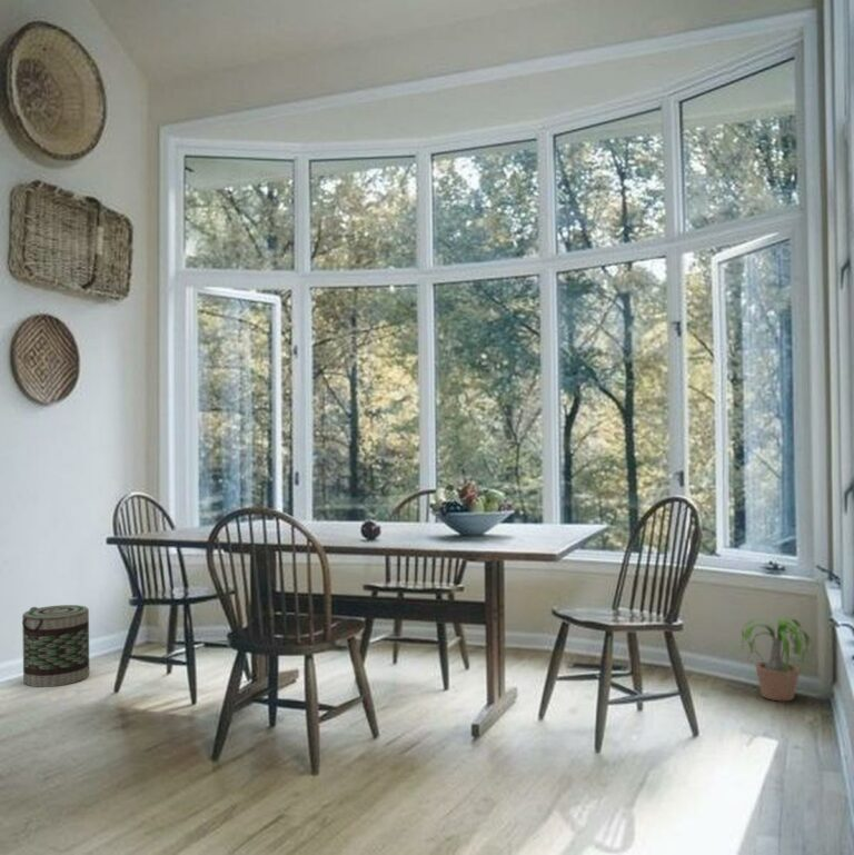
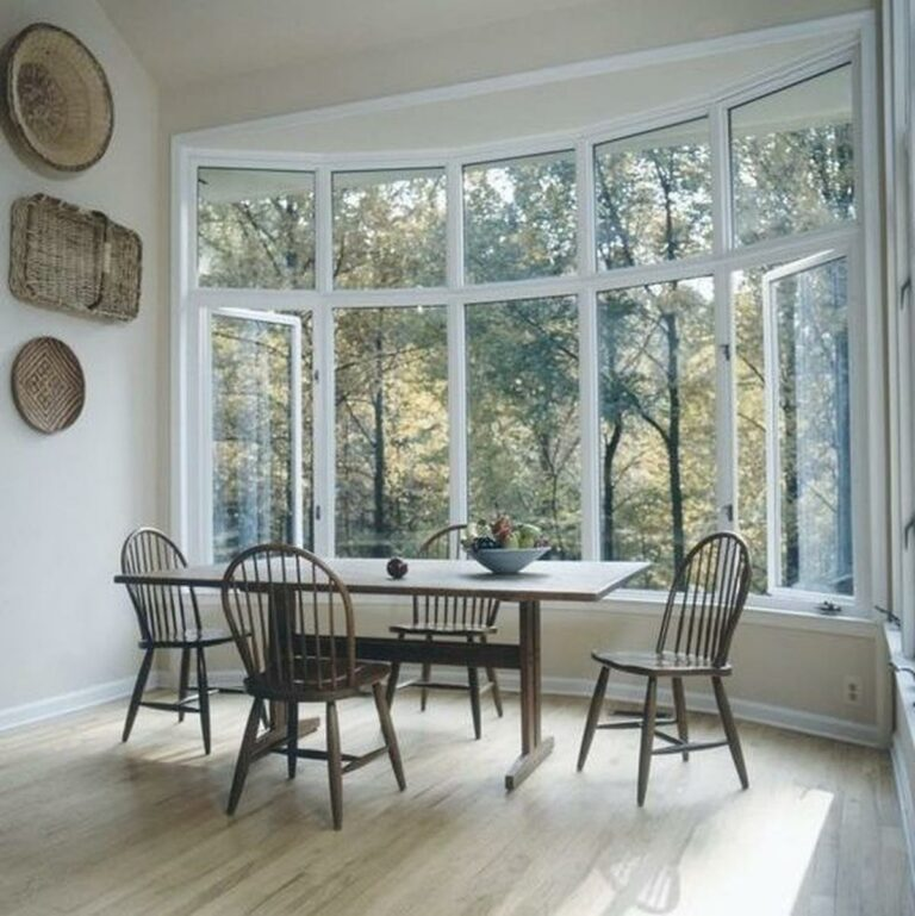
- basket (54, 642)
- potted plant (786, 658)
